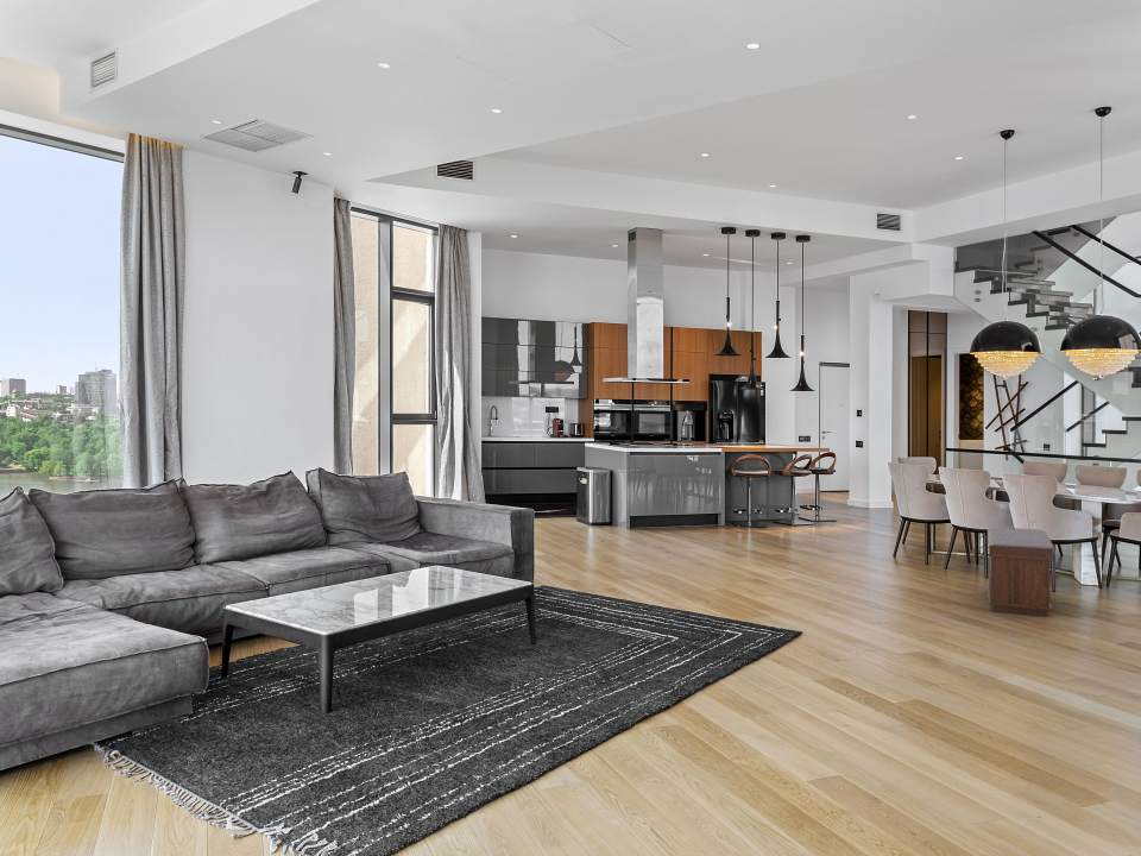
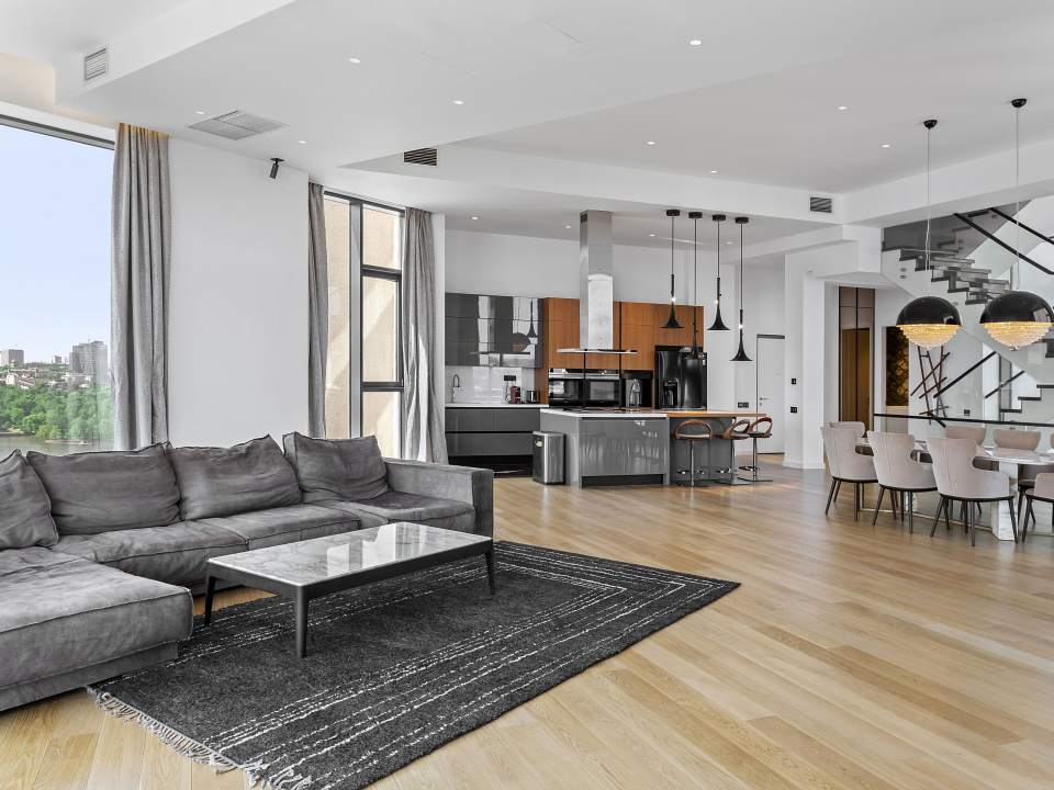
- bench (1017, 568)
